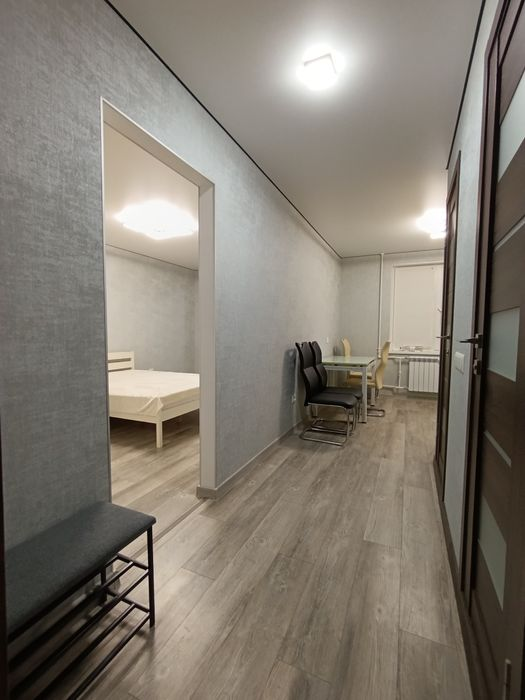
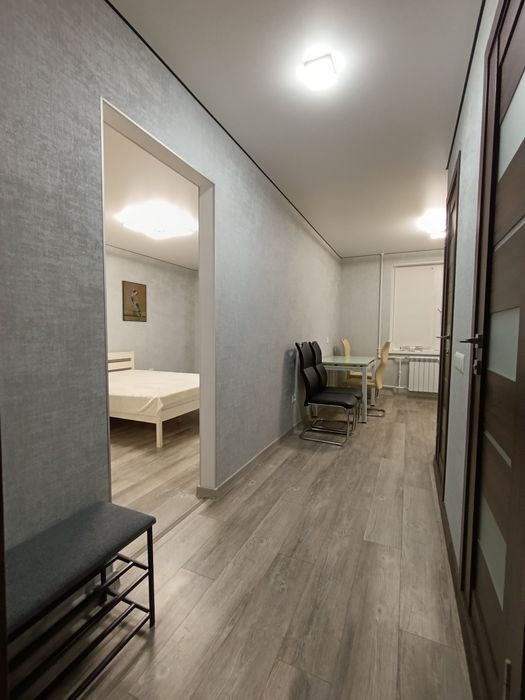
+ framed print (134, 302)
